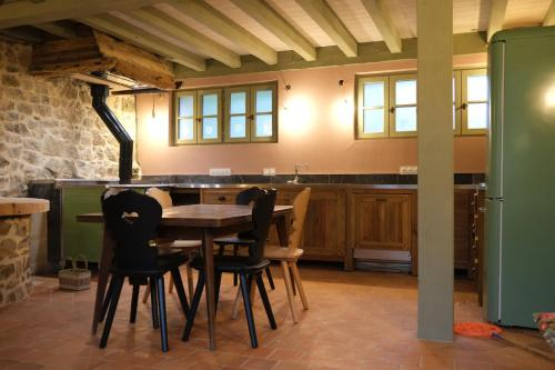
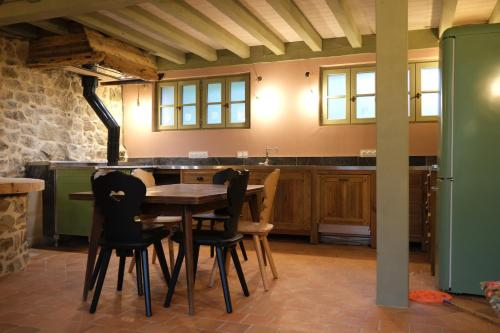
- basket (74, 271)
